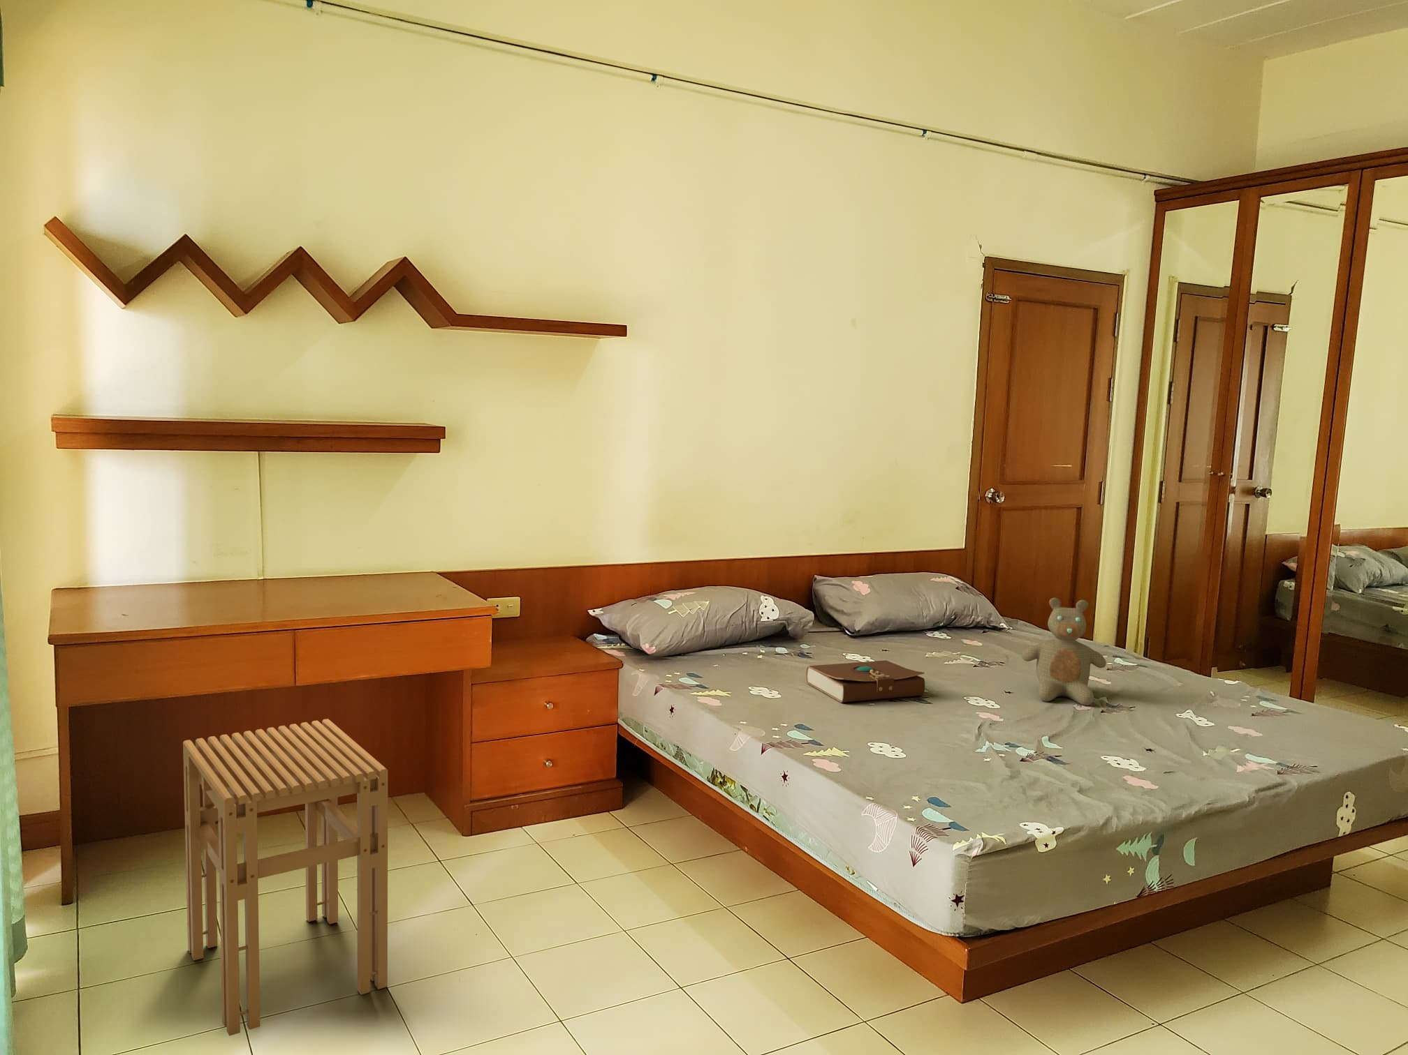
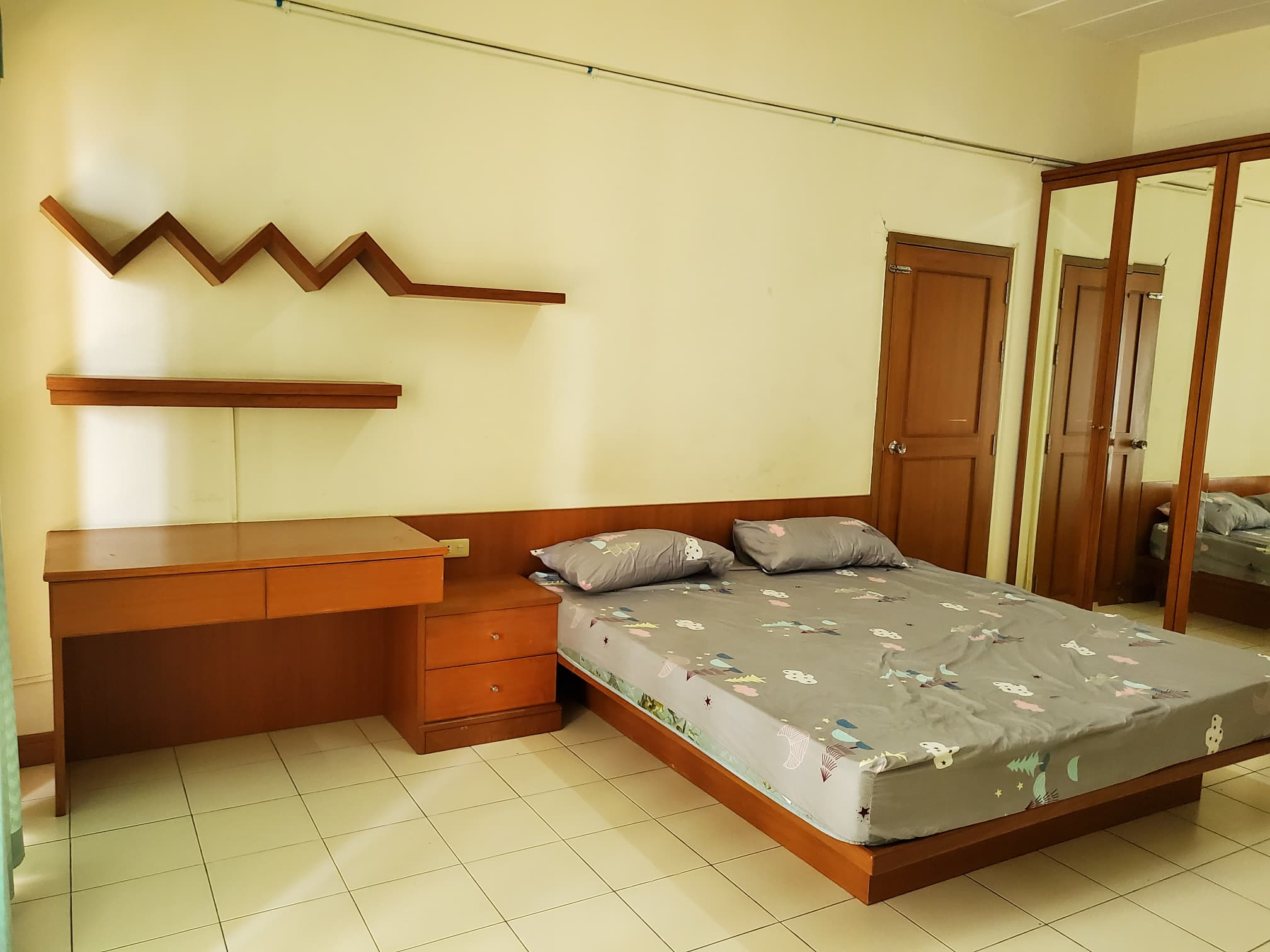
- teddy bear (1067, 649)
- stool (284, 862)
- book (865, 677)
